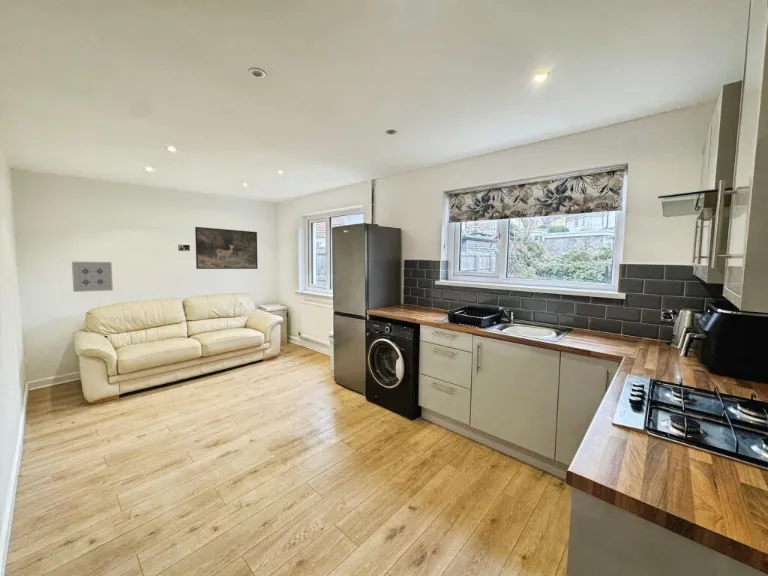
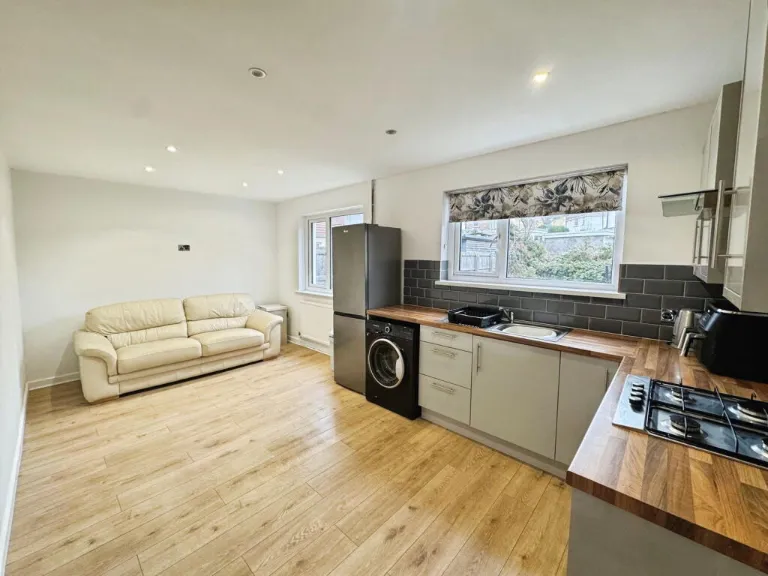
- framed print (228, 249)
- wall art (92, 276)
